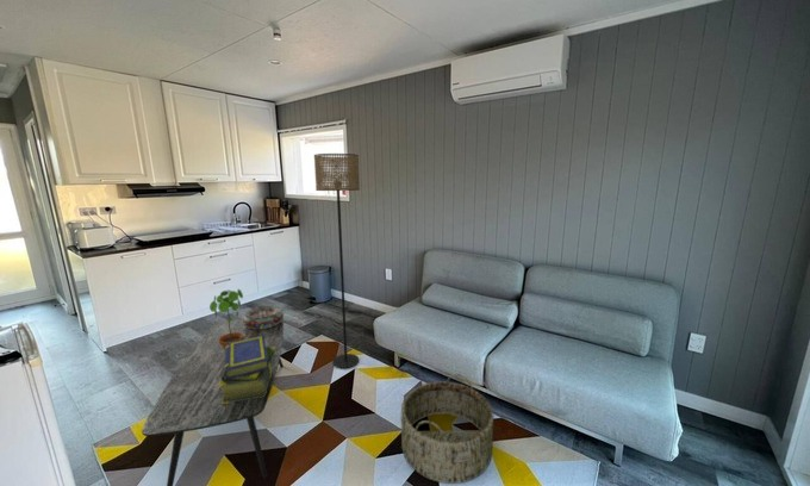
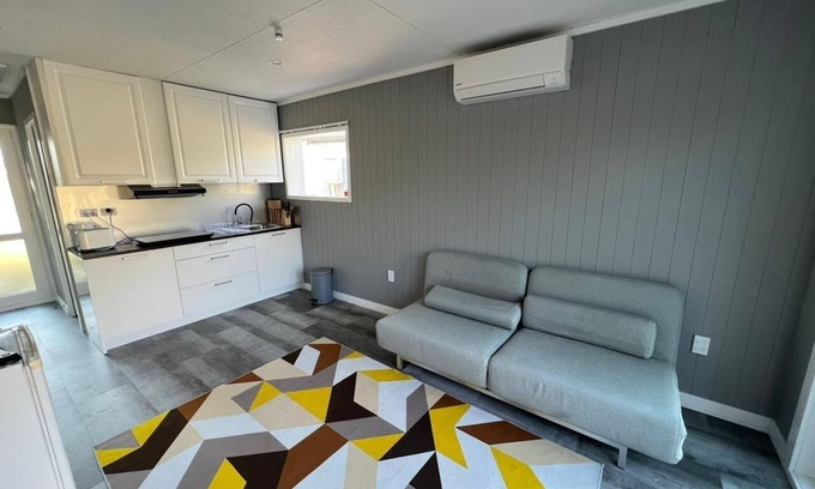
- floor lamp (341, 263)
- basket (446, 413)
- stack of books (249, 366)
- decorative bowl (263, 317)
- potted plant (228, 320)
- coffee table (239, 400)
